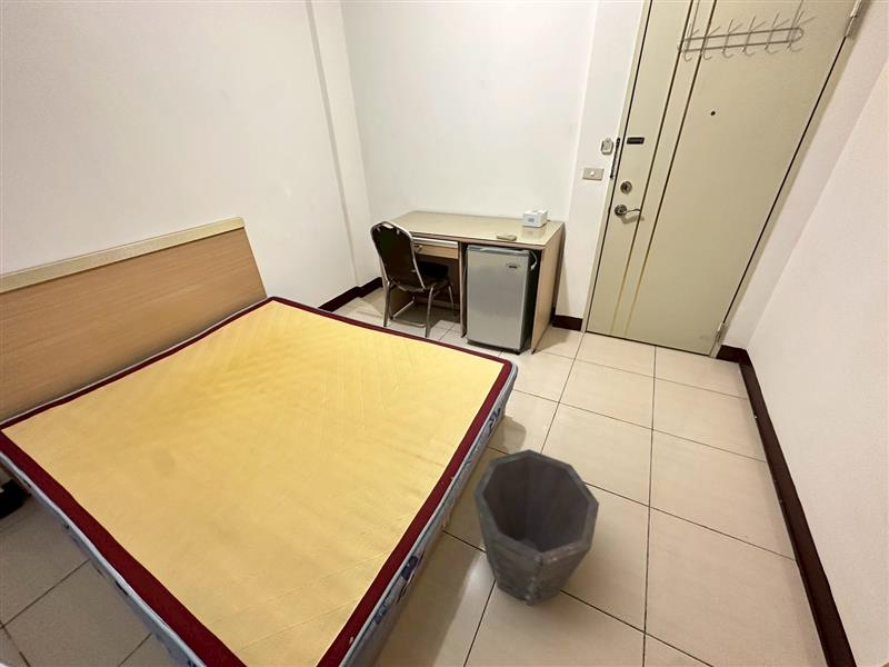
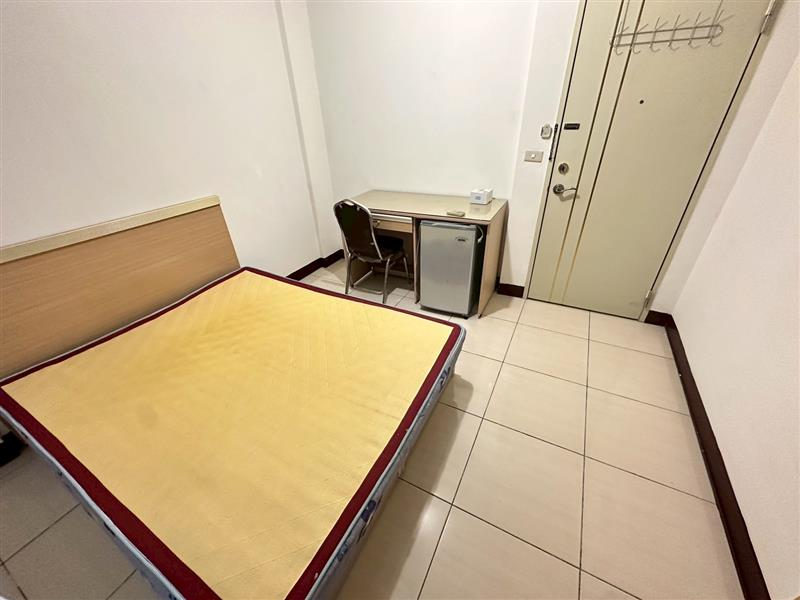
- waste bin (529, 531)
